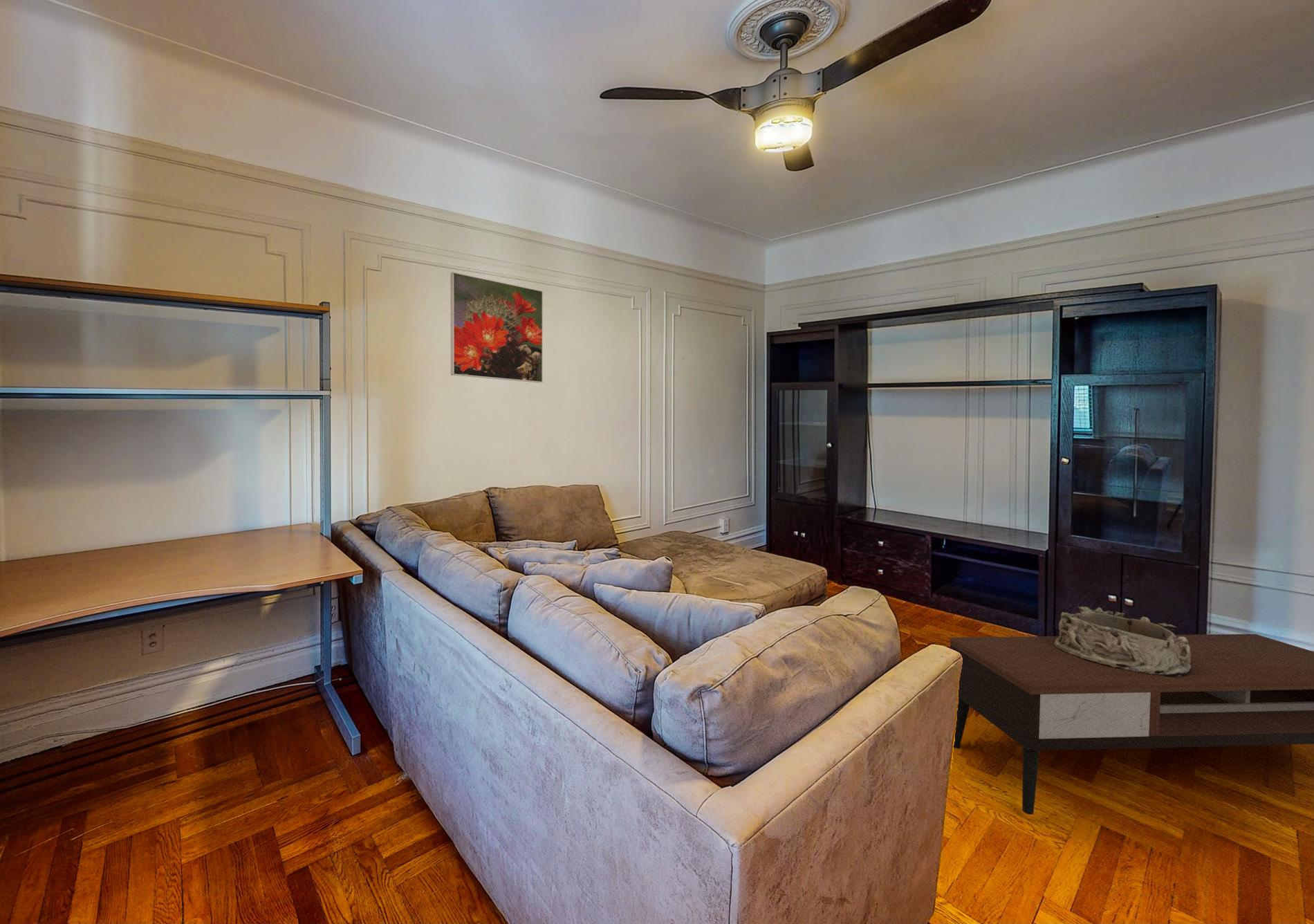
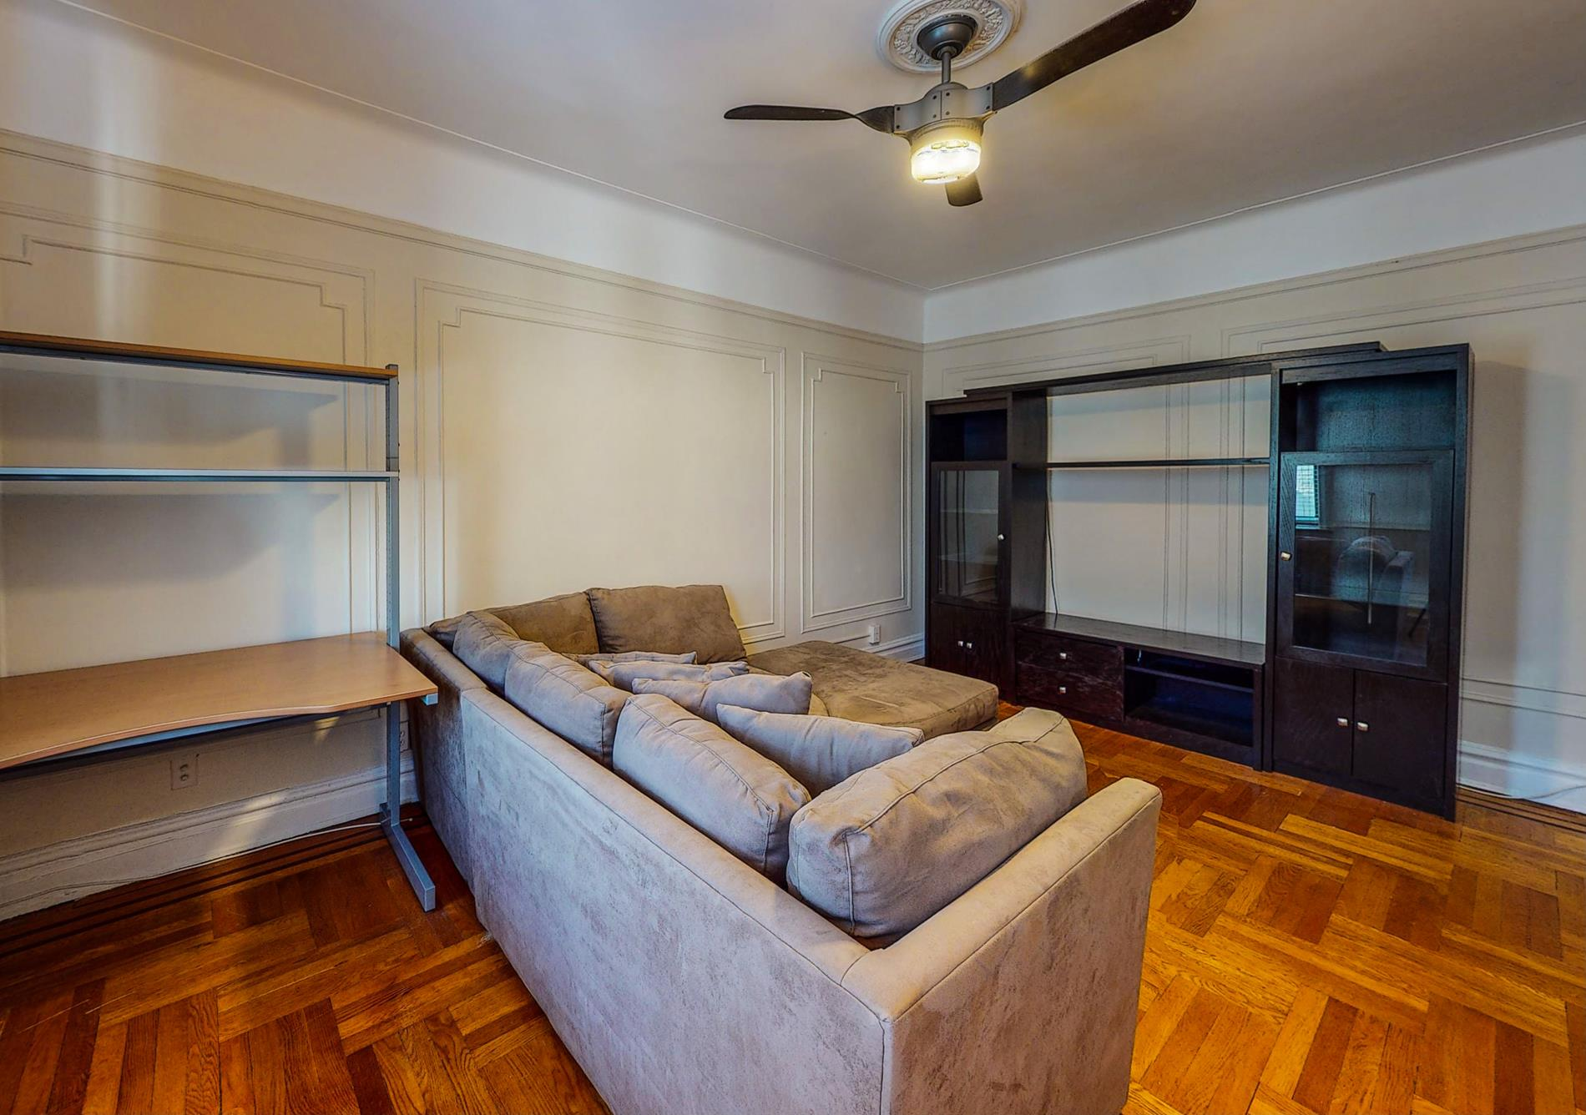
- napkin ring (1118, 636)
- coffee table (1154, 714)
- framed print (499, 331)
